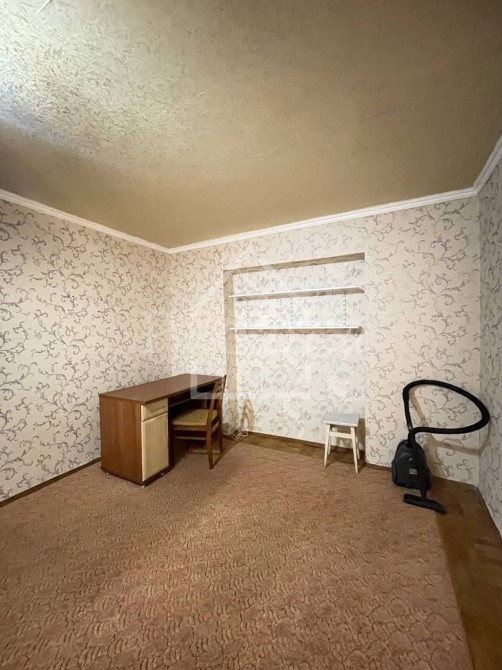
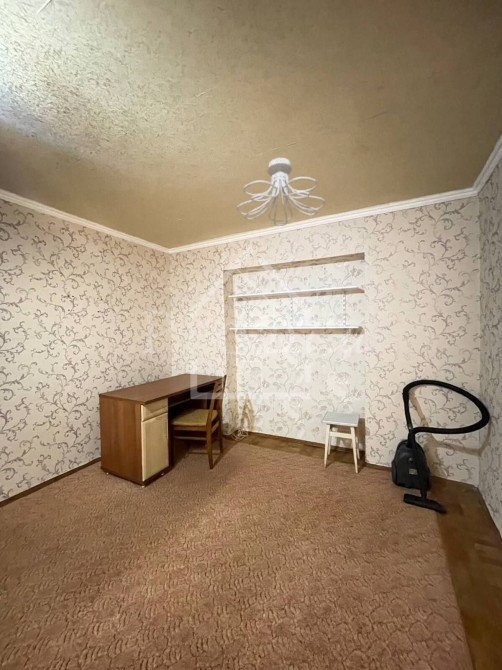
+ ceiling light fixture (278, 189)
